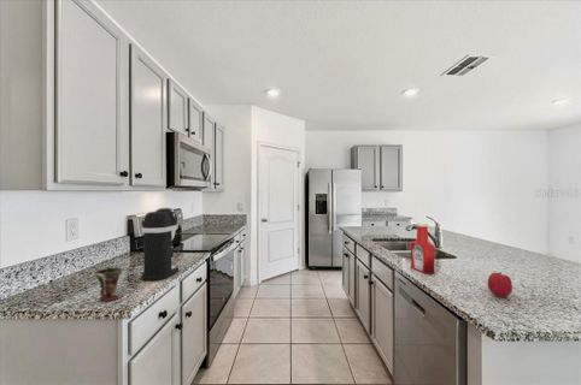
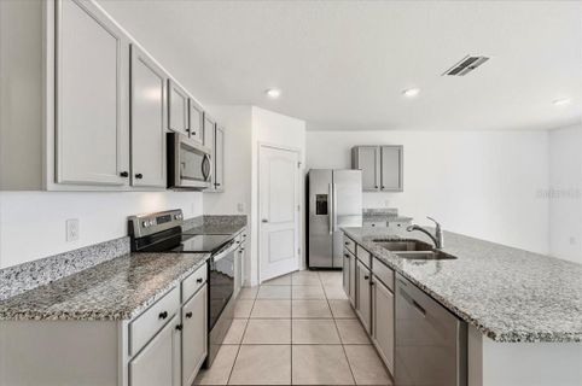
- coffee maker (160, 241)
- cup (107, 283)
- soap bottle (422, 245)
- fruit (499, 283)
